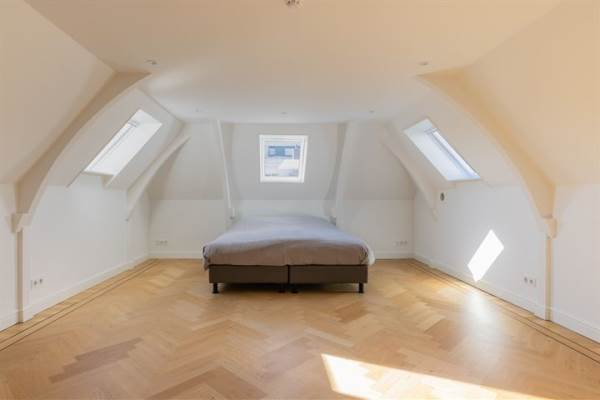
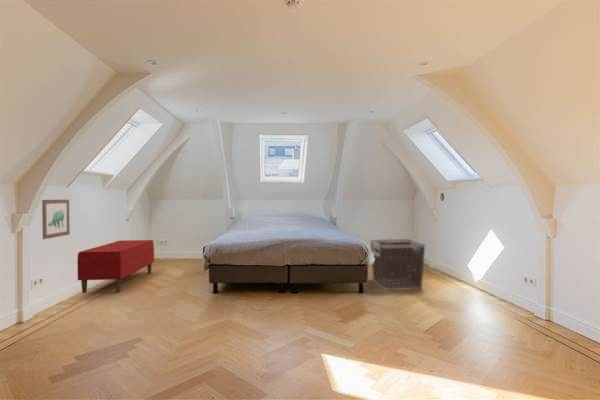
+ clothes hamper (396, 263)
+ bench (120, 263)
+ wall art (56, 218)
